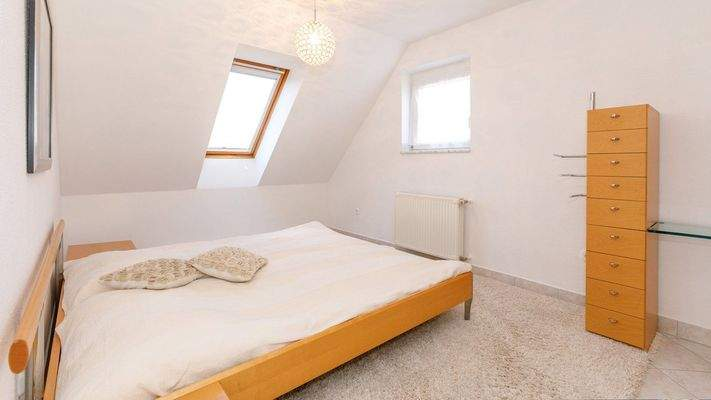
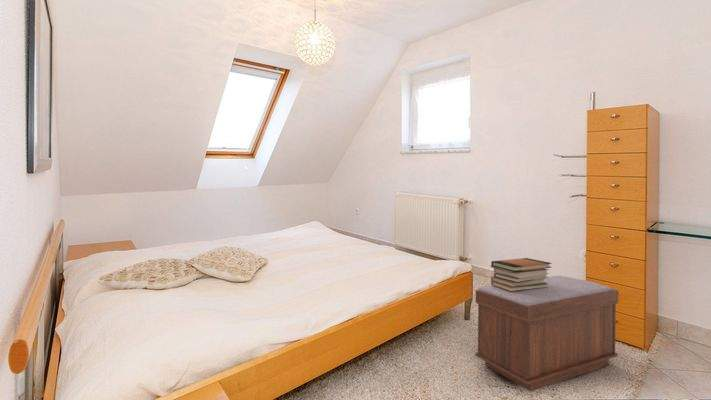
+ book stack (520, 273)
+ bench (545, 324)
